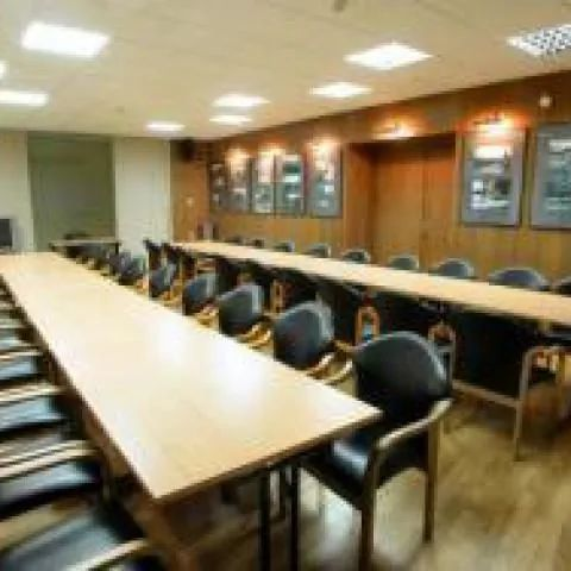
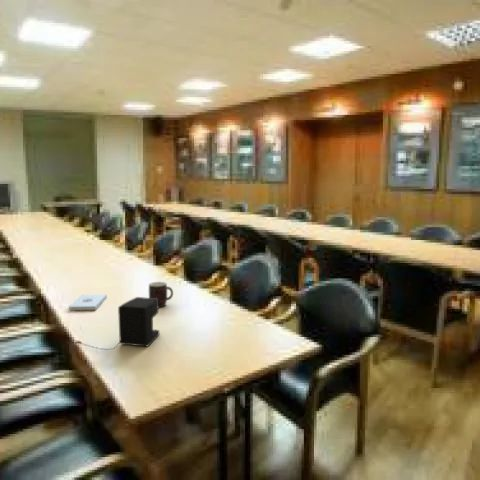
+ coffee maker (119, 320)
+ mug (161, 294)
+ notepad (88, 301)
